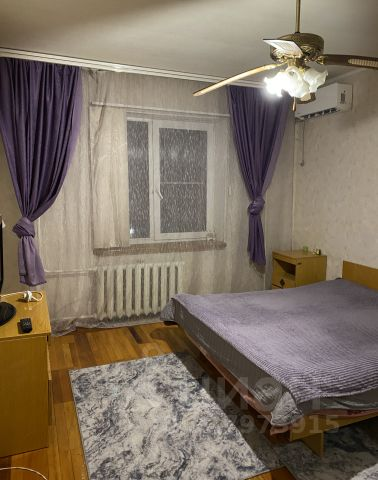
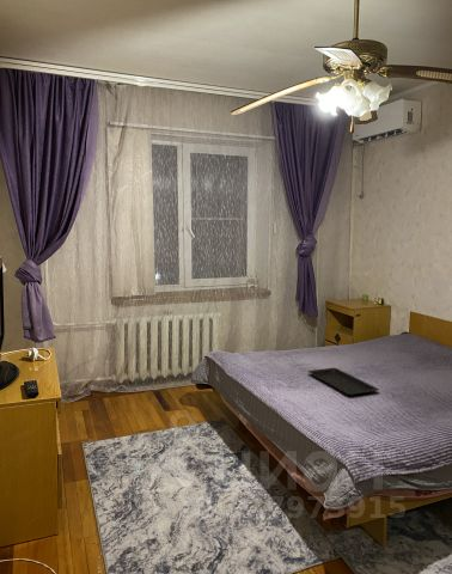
+ serving tray (341, 381)
